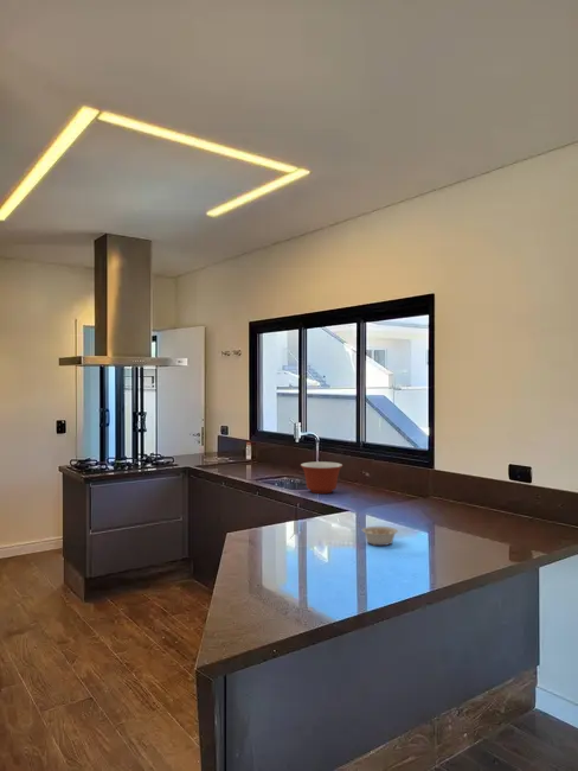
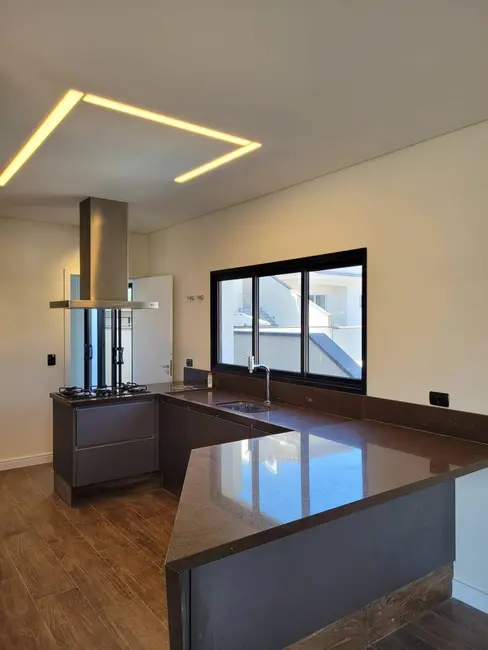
- mixing bowl (321, 478)
- legume (378, 535)
